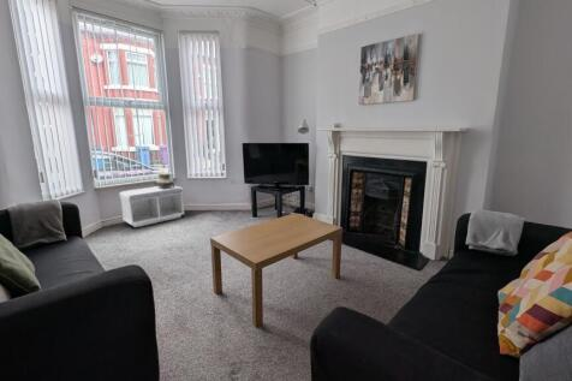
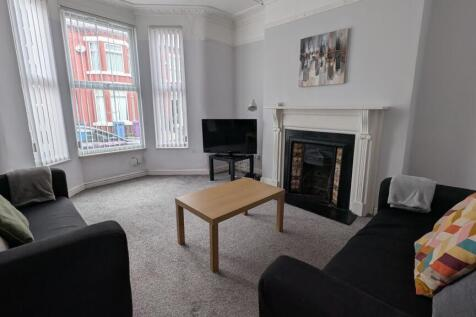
- bench (153, 204)
- decorative urn (163, 175)
